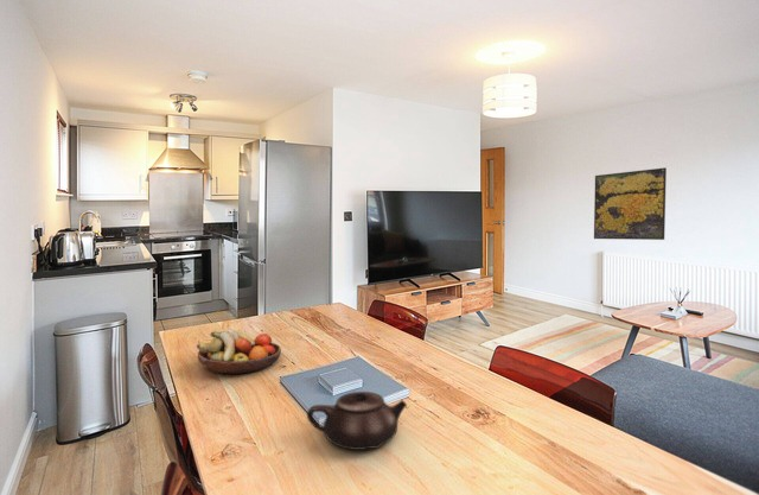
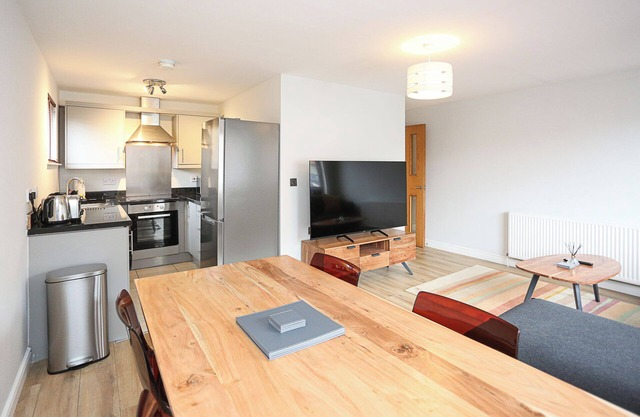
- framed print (627, 205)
- fruit bowl (240, 347)
- teapot (358, 413)
